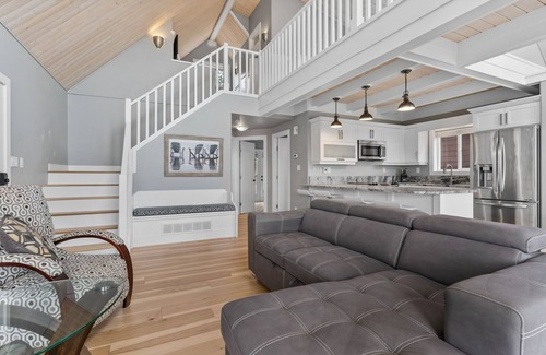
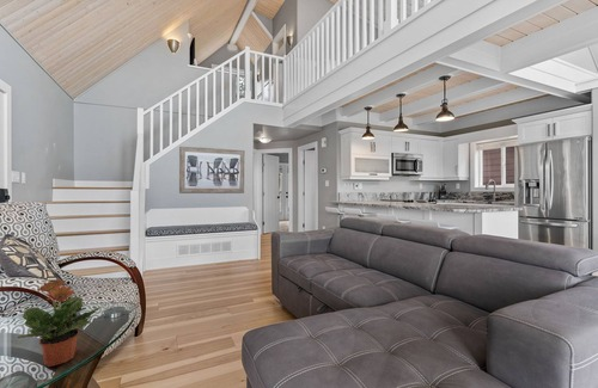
+ potted plant (57, 321)
